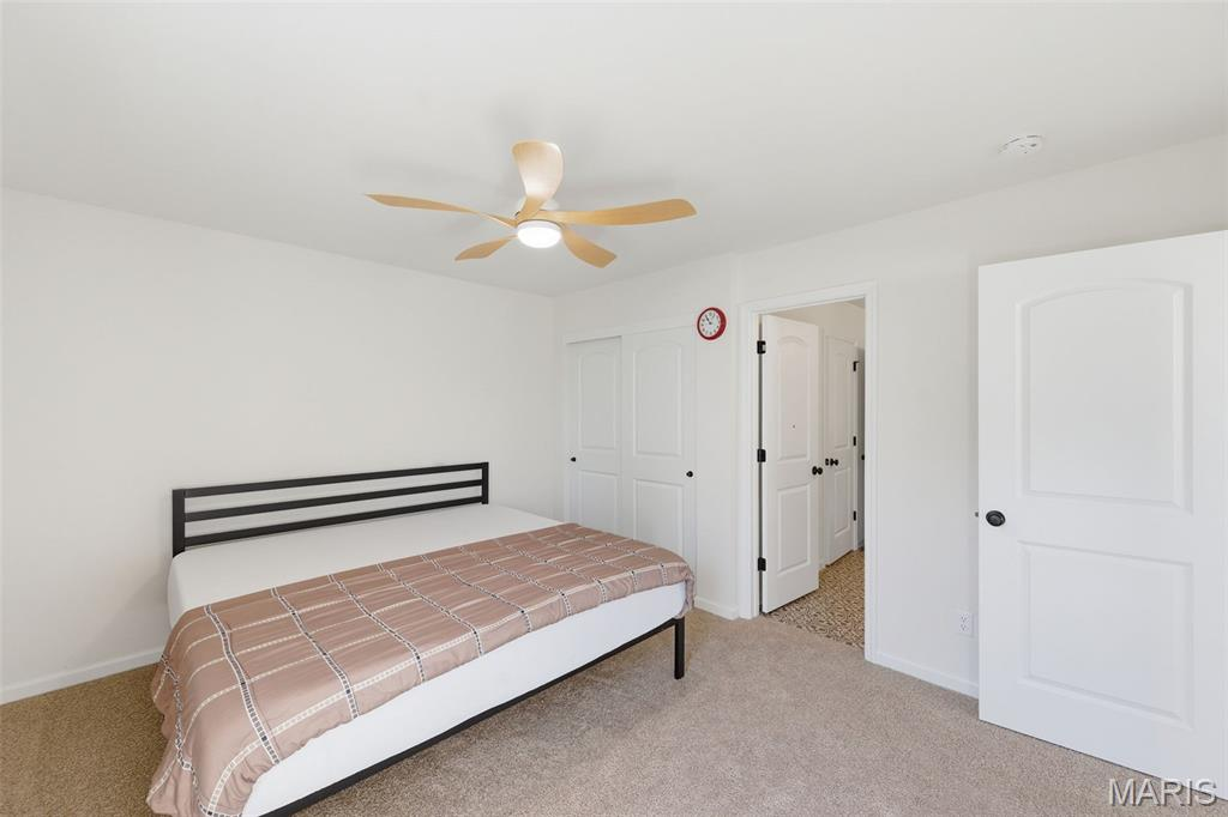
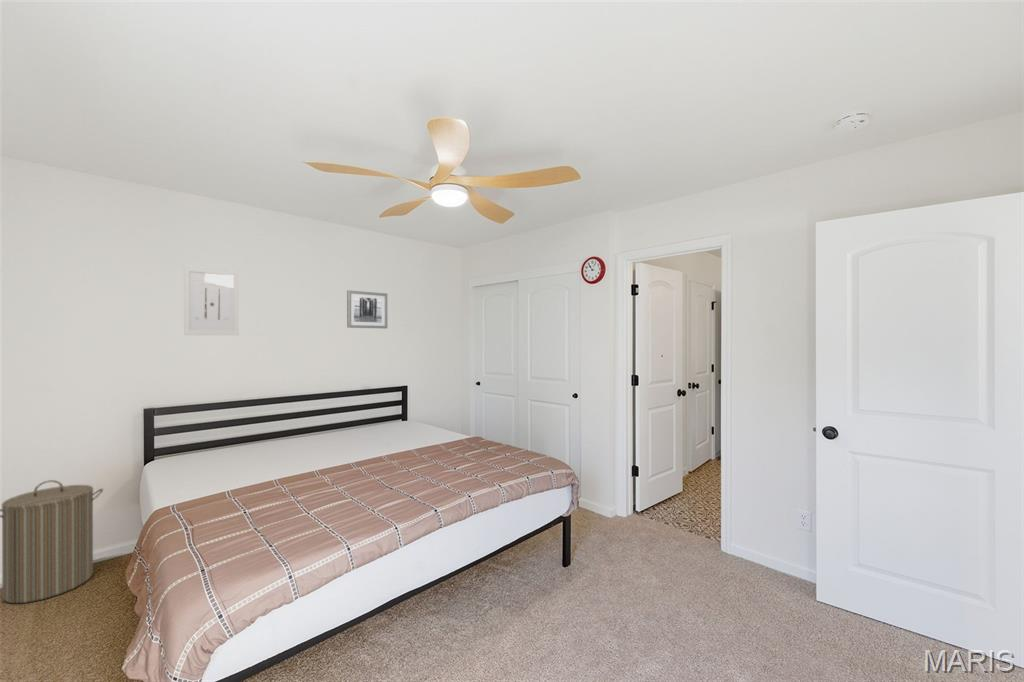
+ wall art (367, 310)
+ laundry hamper (50, 532)
+ wall art (212, 301)
